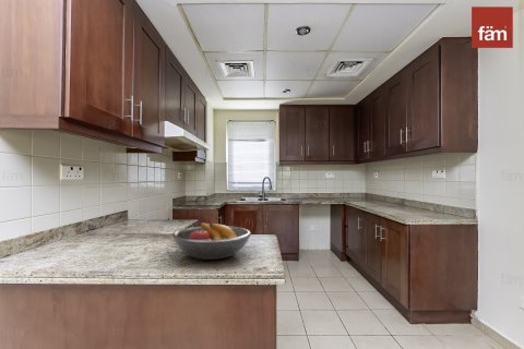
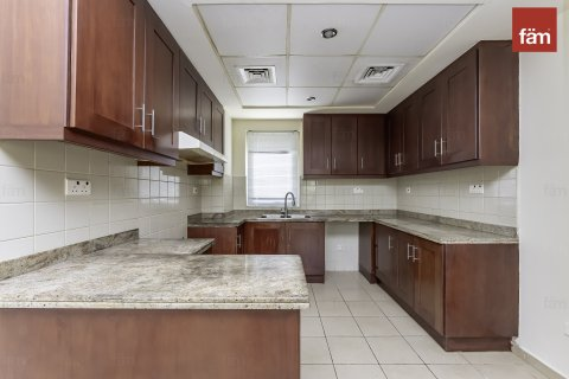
- fruit bowl (212, 240)
